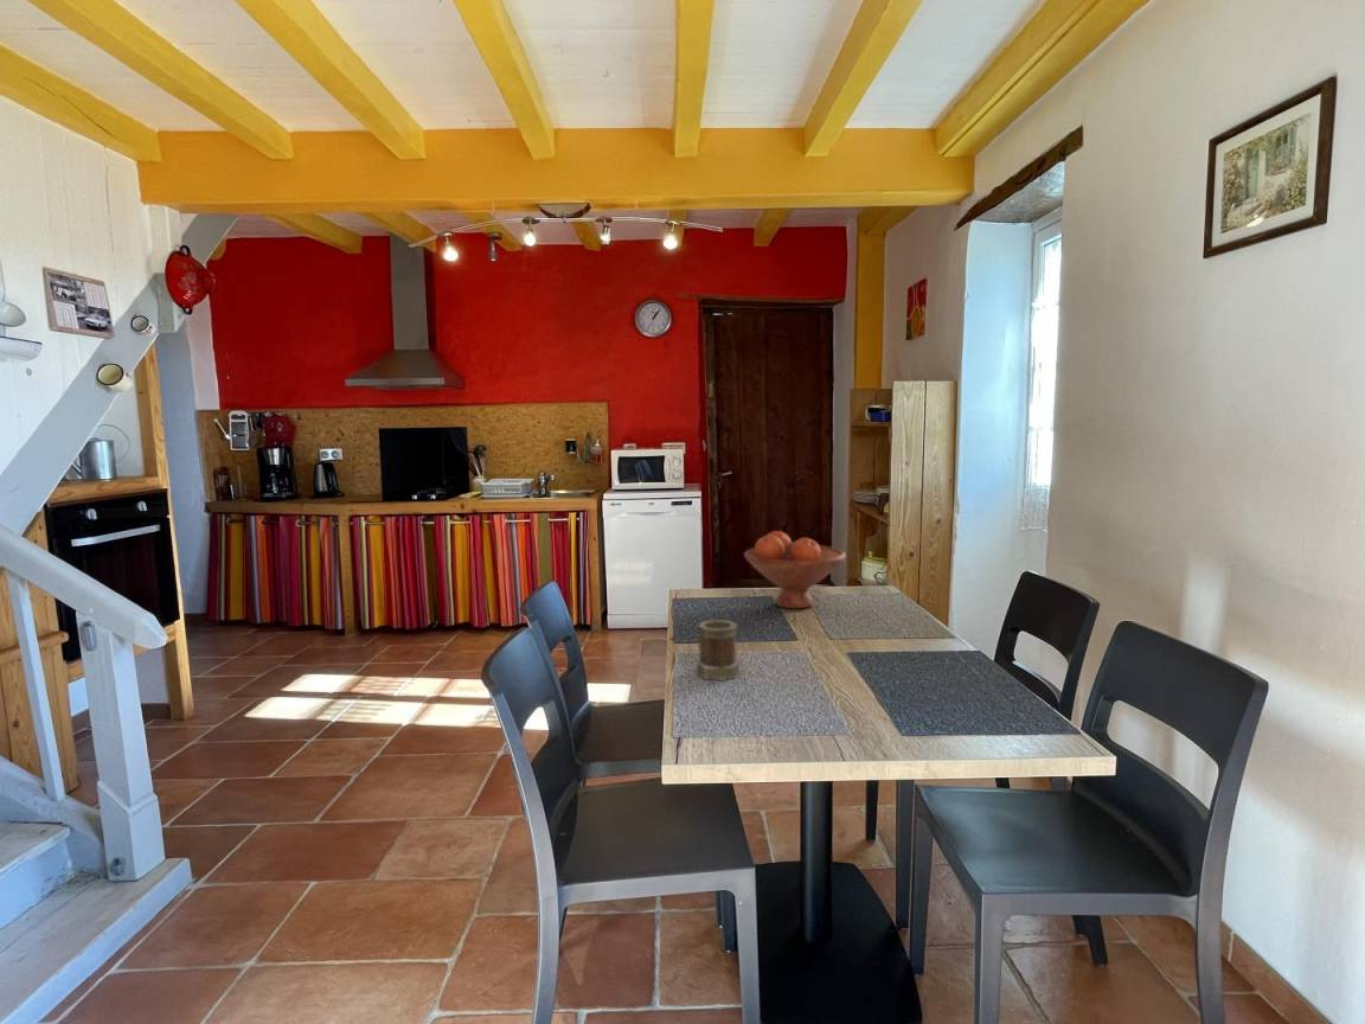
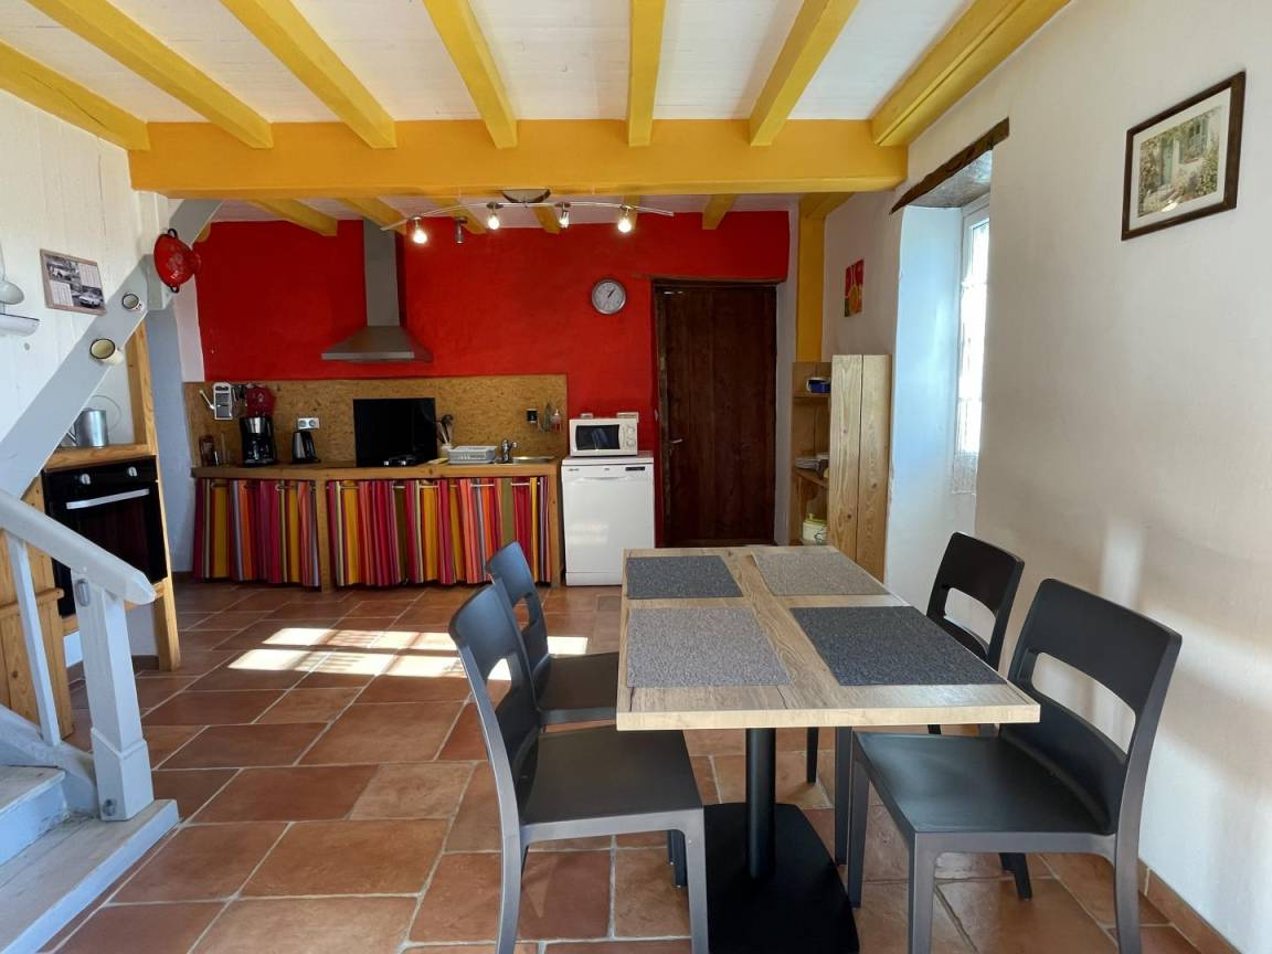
- fruit bowl (794, 568)
- mug (717, 647)
